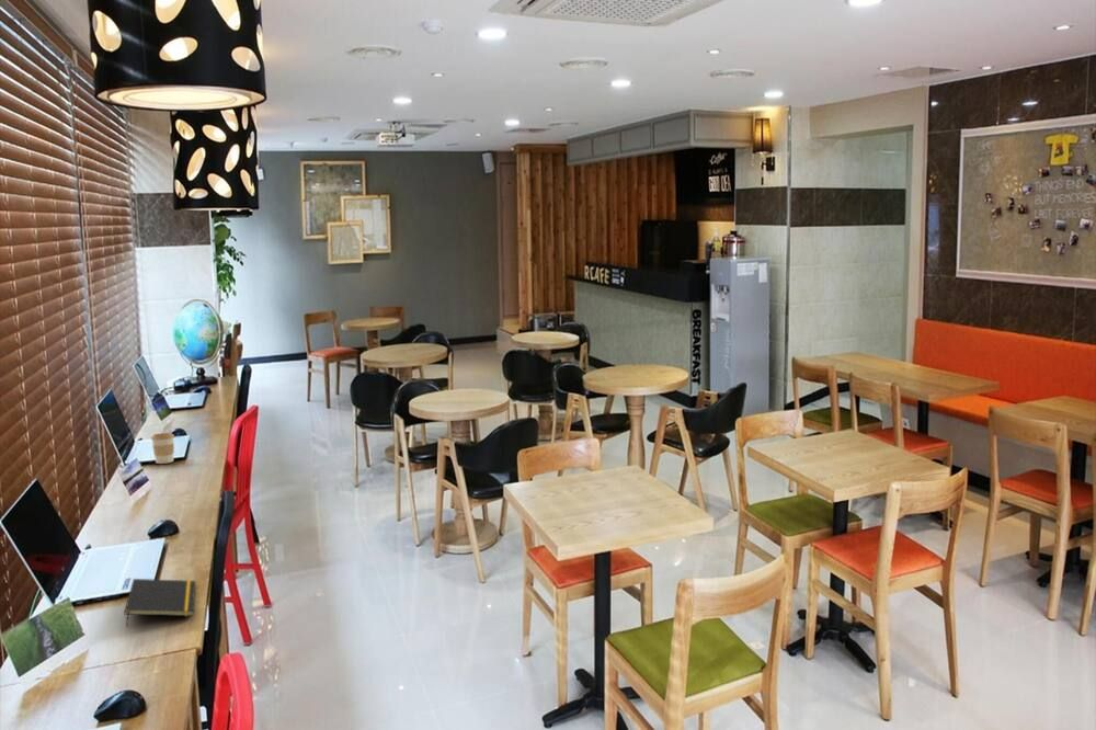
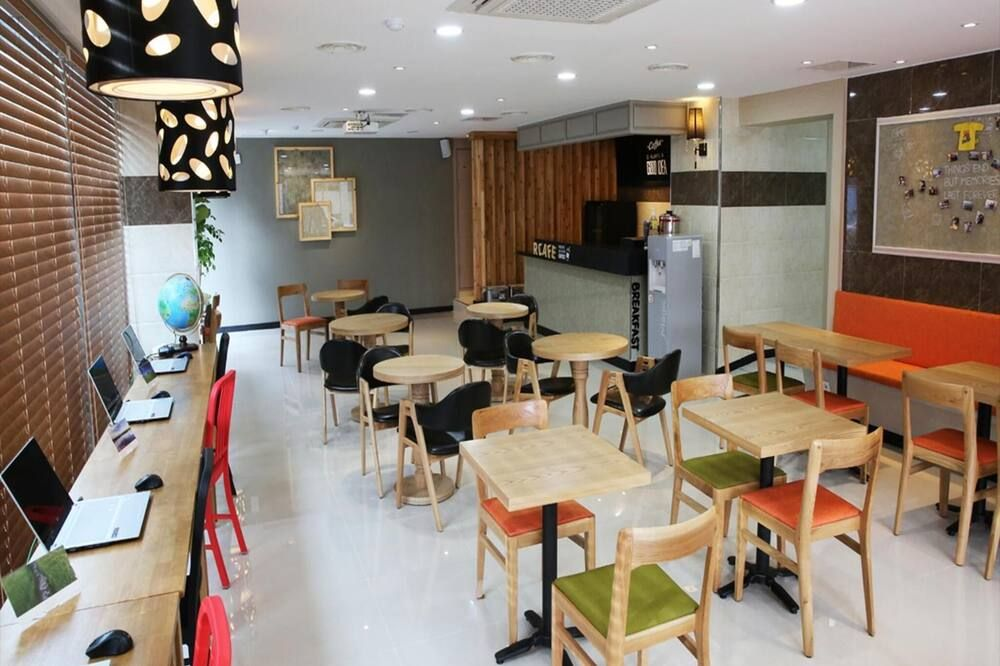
- notepad (161, 596)
- coffee cup (163, 446)
